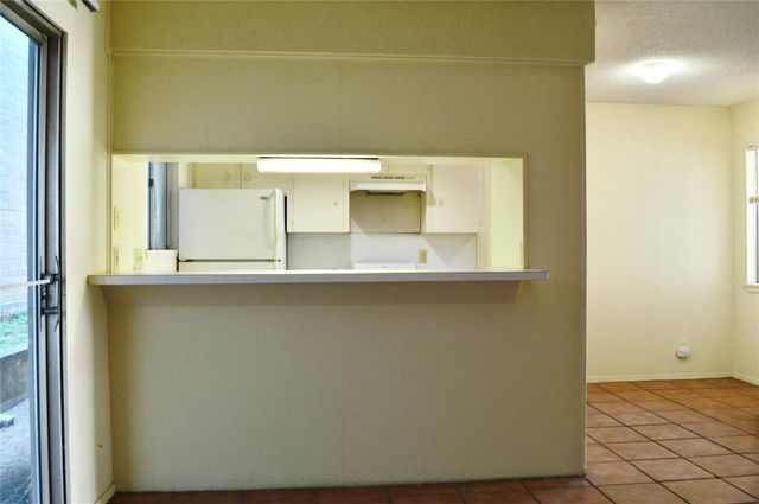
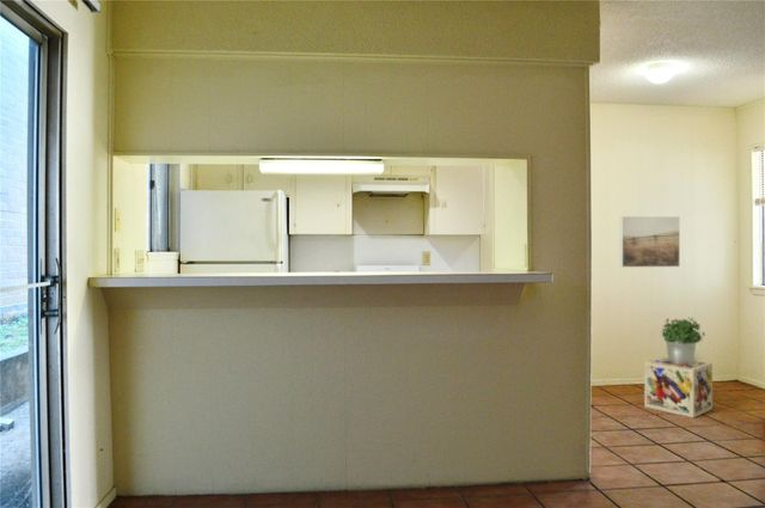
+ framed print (649, 241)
+ storage box (678, 385)
+ potted plant (683, 339)
